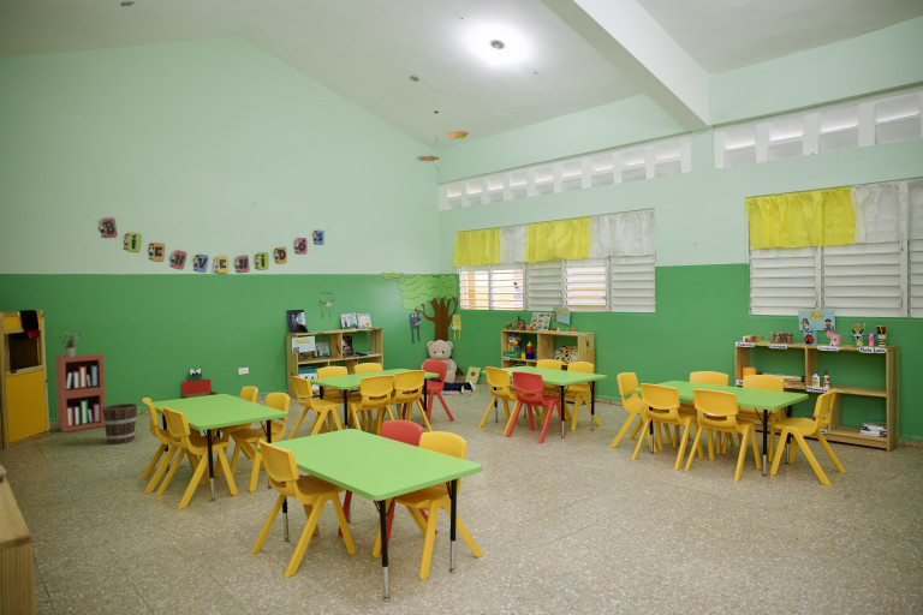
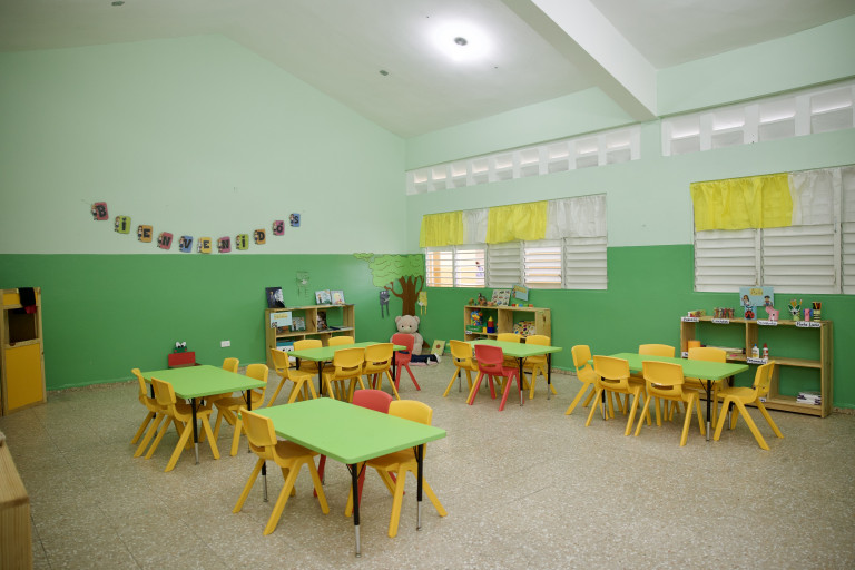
- bucket (120, 423)
- bookshelf (79, 390)
- potted plant (70, 344)
- ceiling mobile (436, 141)
